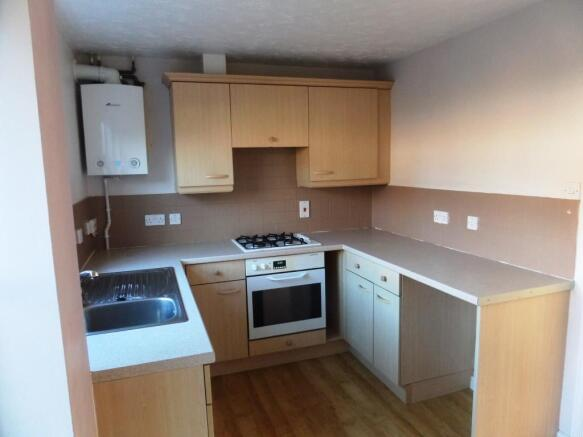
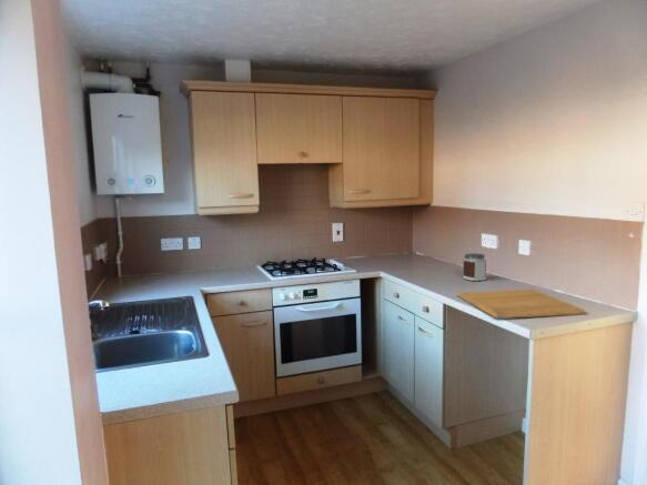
+ chopping board (516, 302)
+ jar (474, 266)
